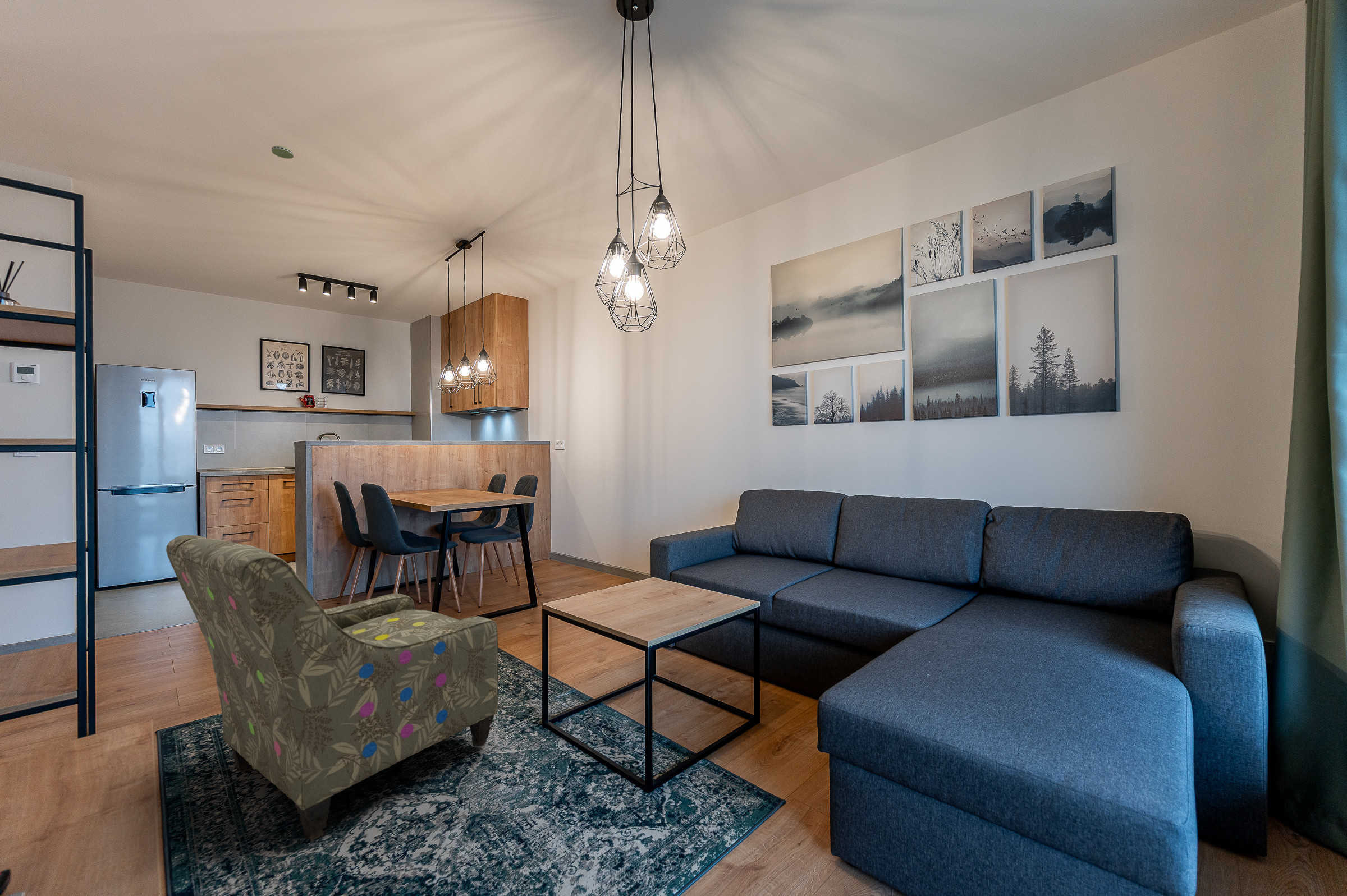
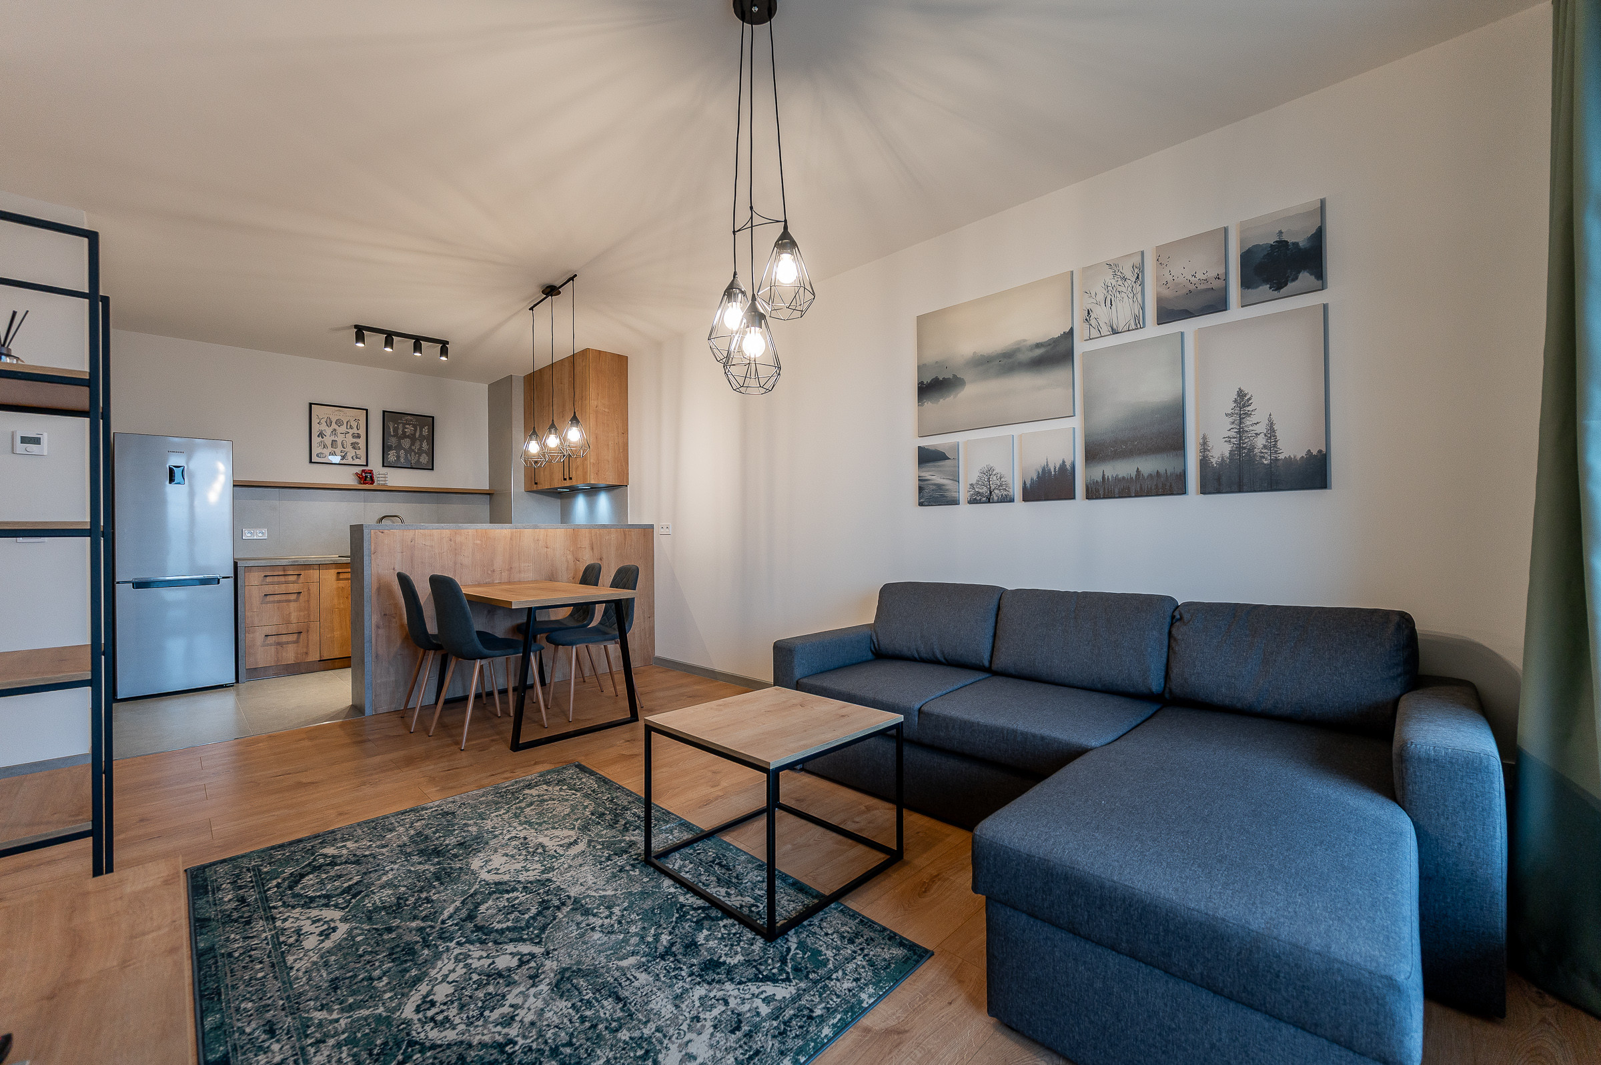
- armchair (346, 647)
- smoke detector (282, 151)
